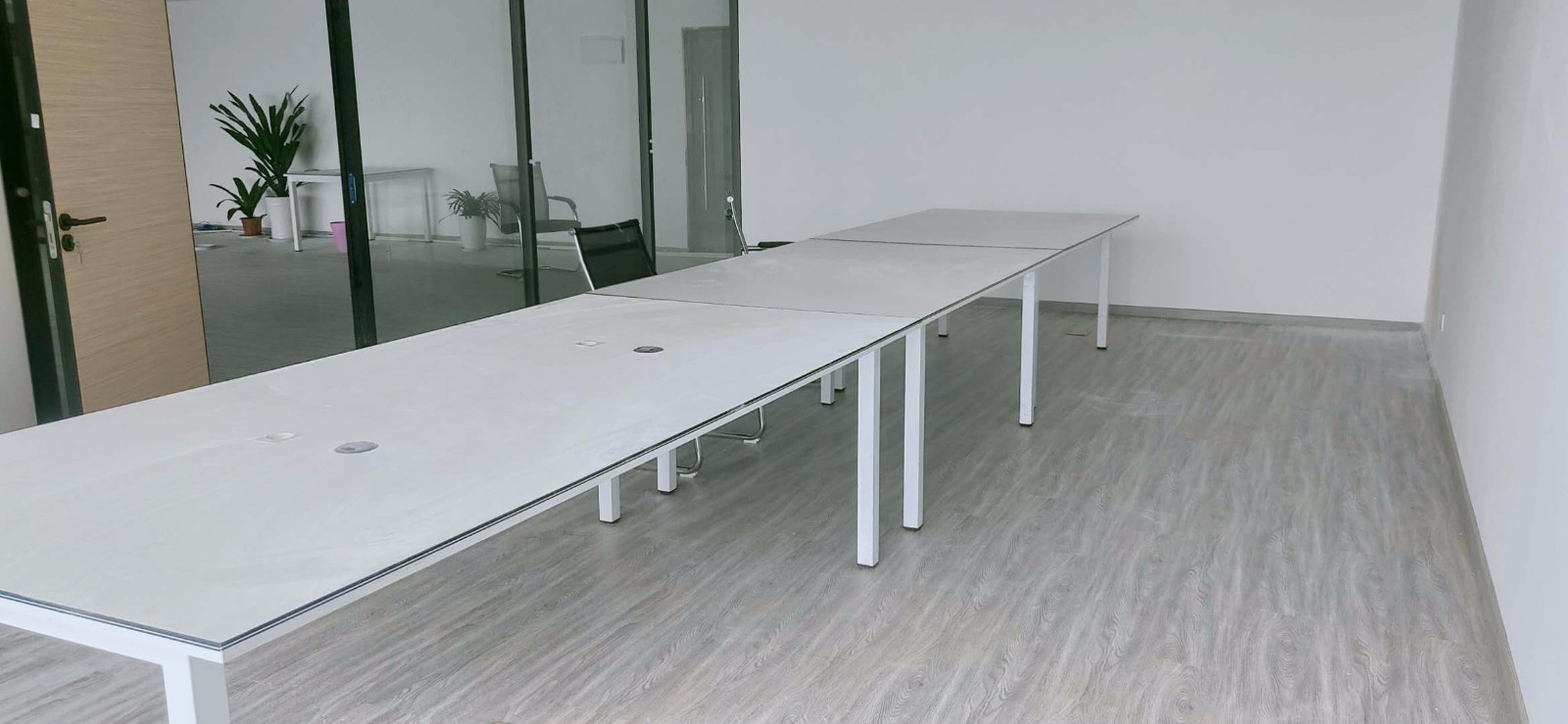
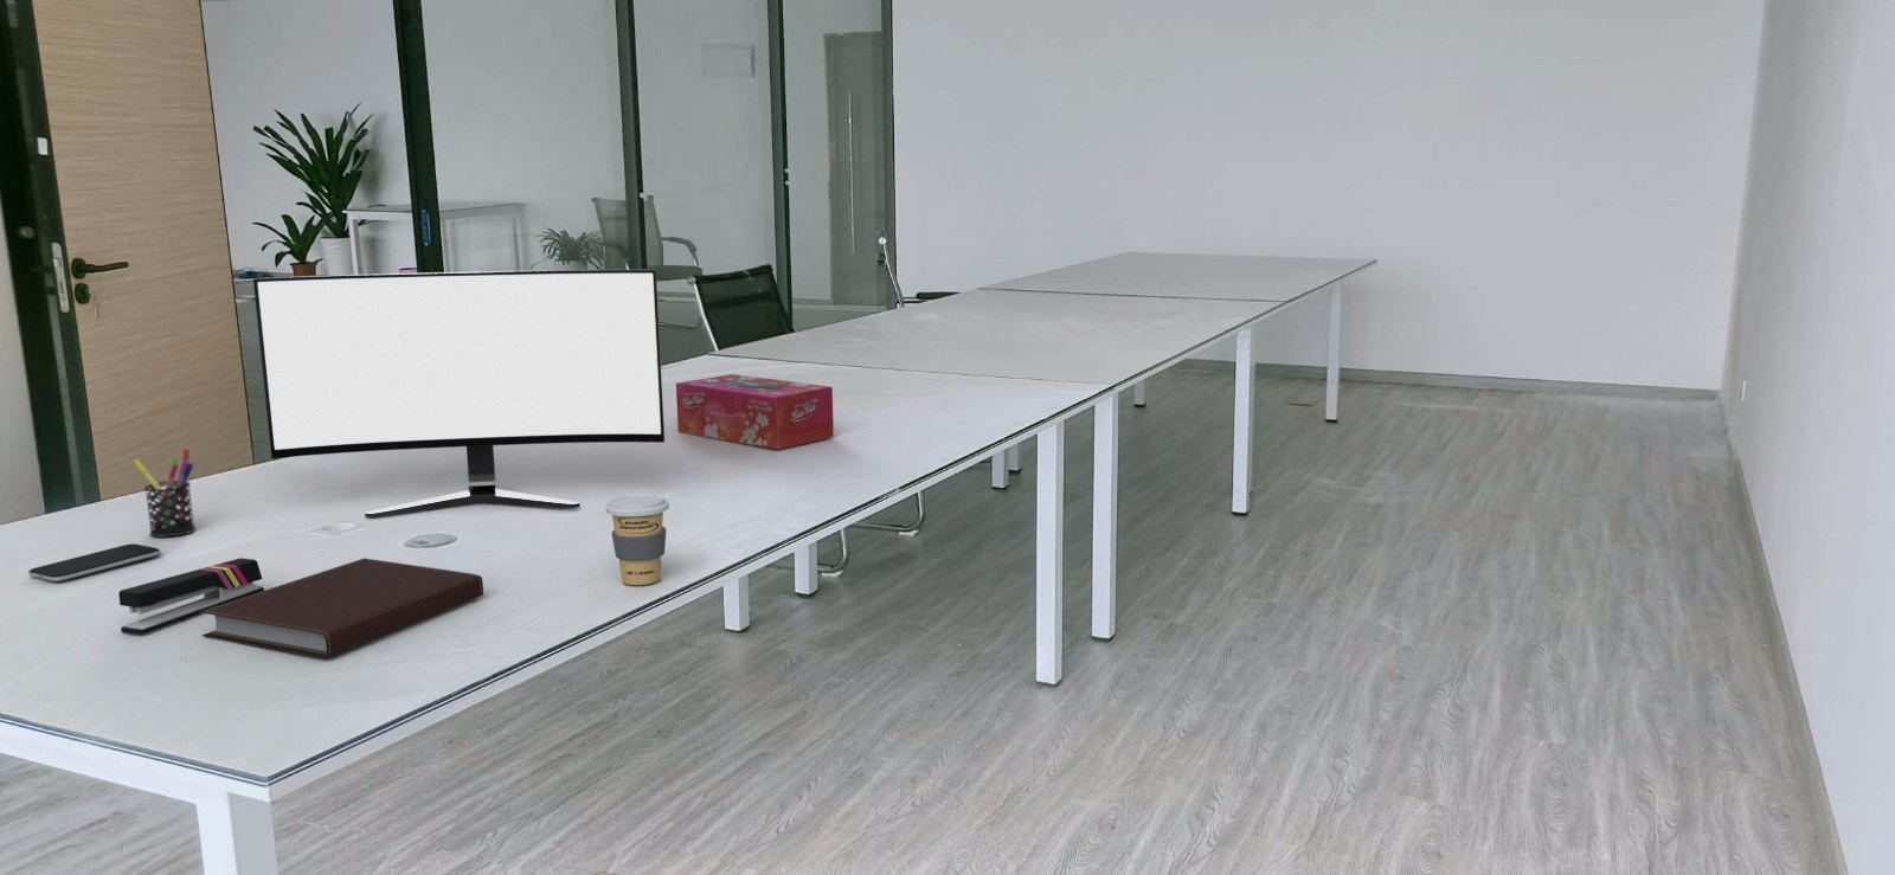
+ notebook (347, 604)
+ stapler (193, 591)
+ pen holder (172, 489)
+ smartphone (95, 561)
+ coffee cup (638, 539)
+ tissue box (753, 410)
+ monitor (470, 389)
